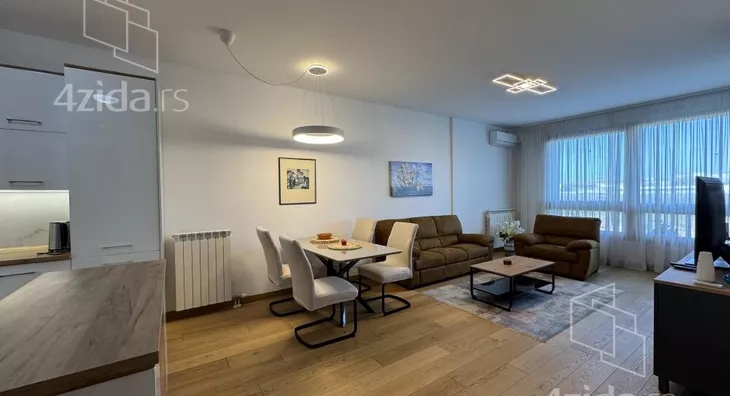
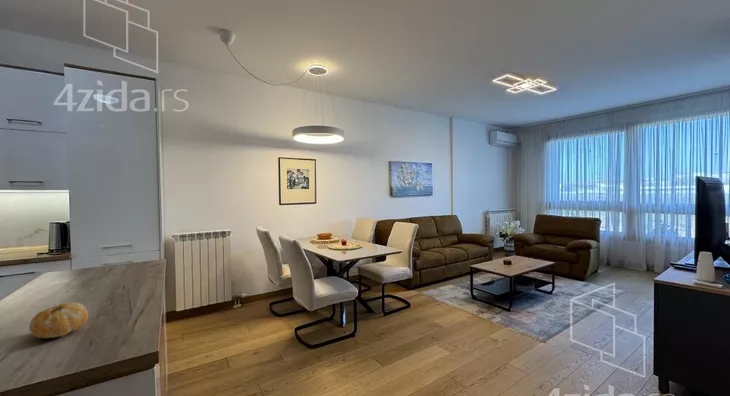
+ fruit (60, 318)
